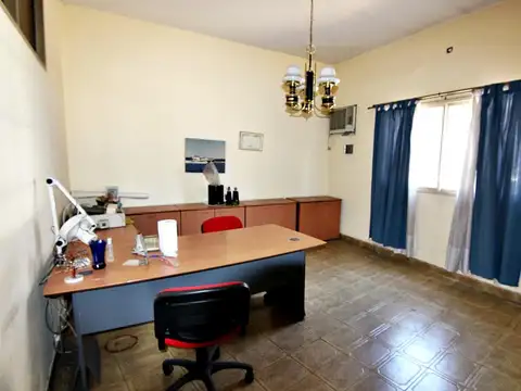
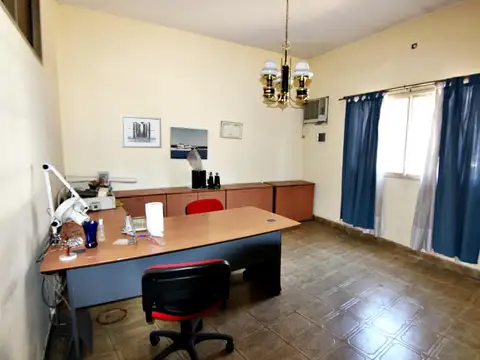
+ wall art (141, 132)
